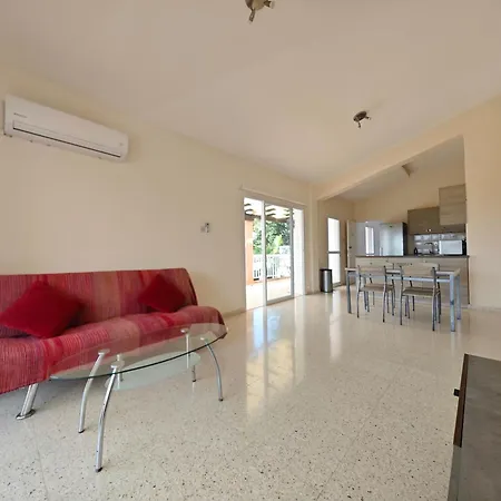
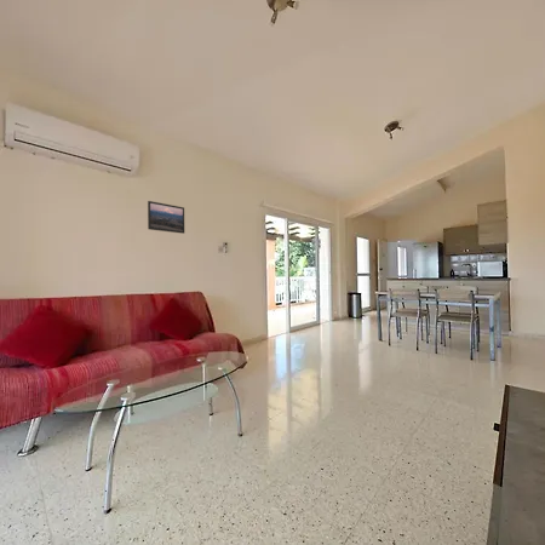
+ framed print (166, 217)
